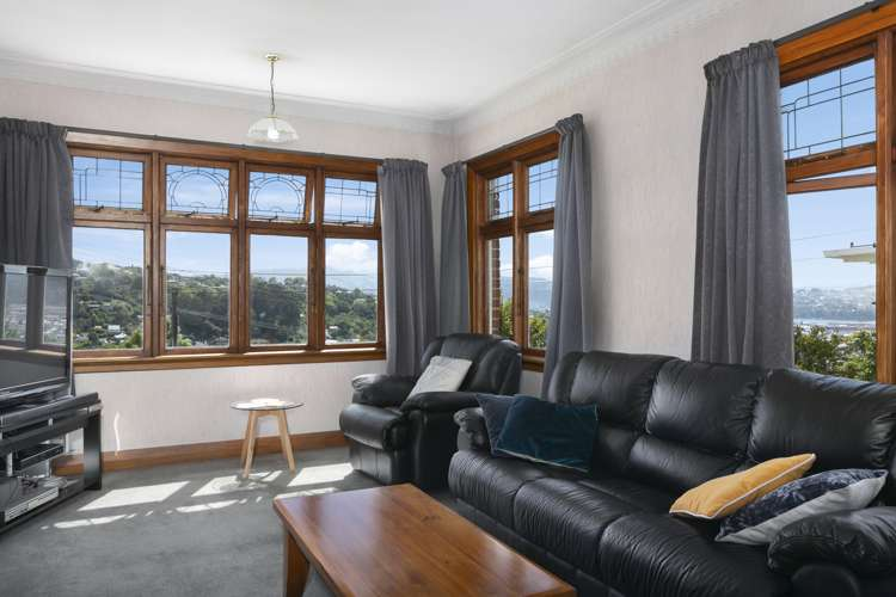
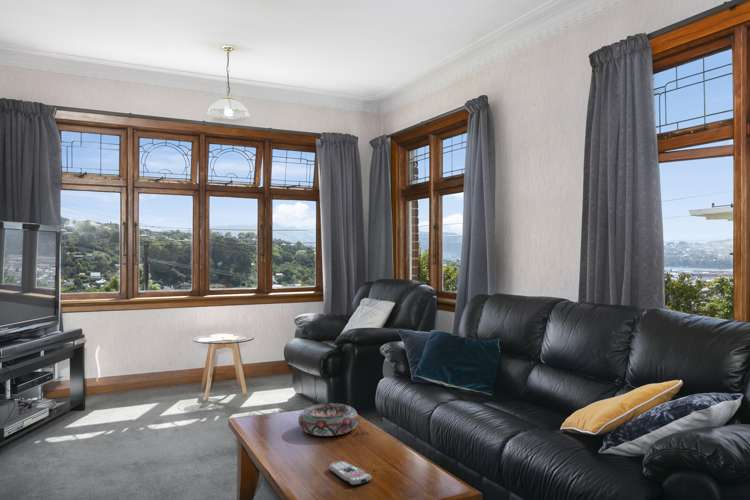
+ remote control (348, 472)
+ decorative bowl (328, 419)
